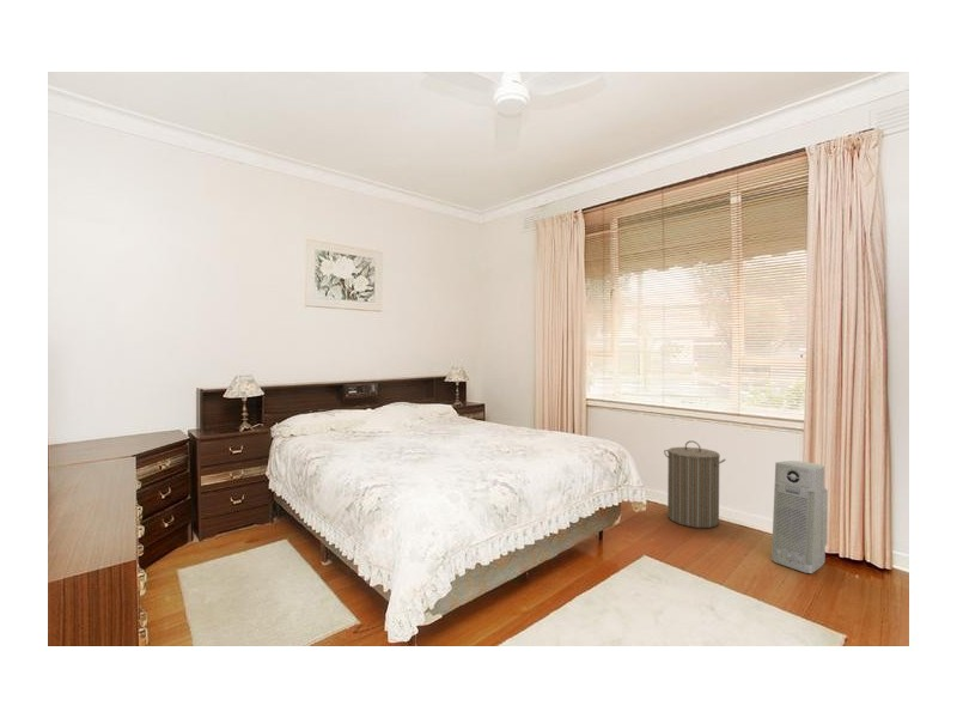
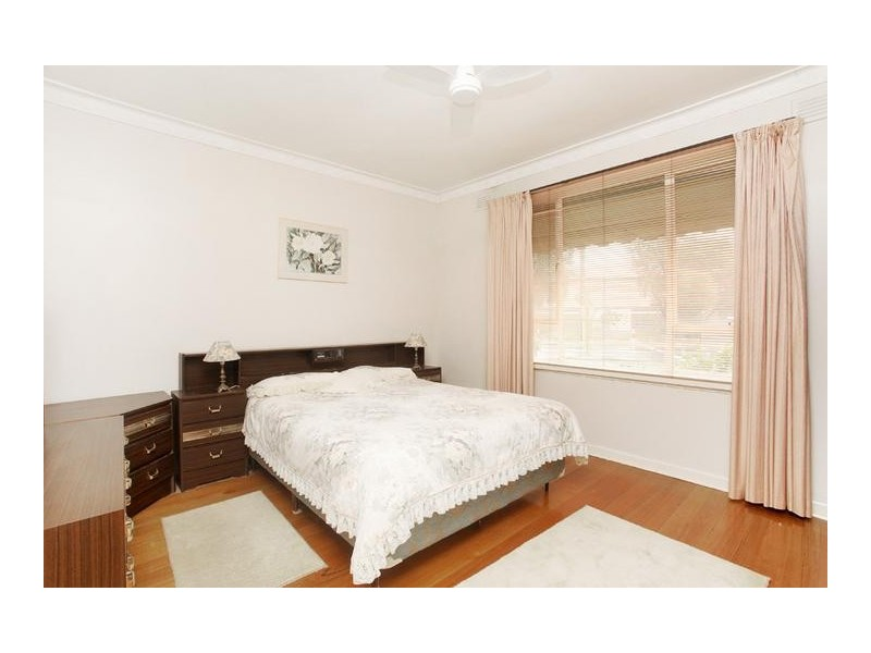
- laundry hamper (693, 480)
- air purifier (800, 511)
